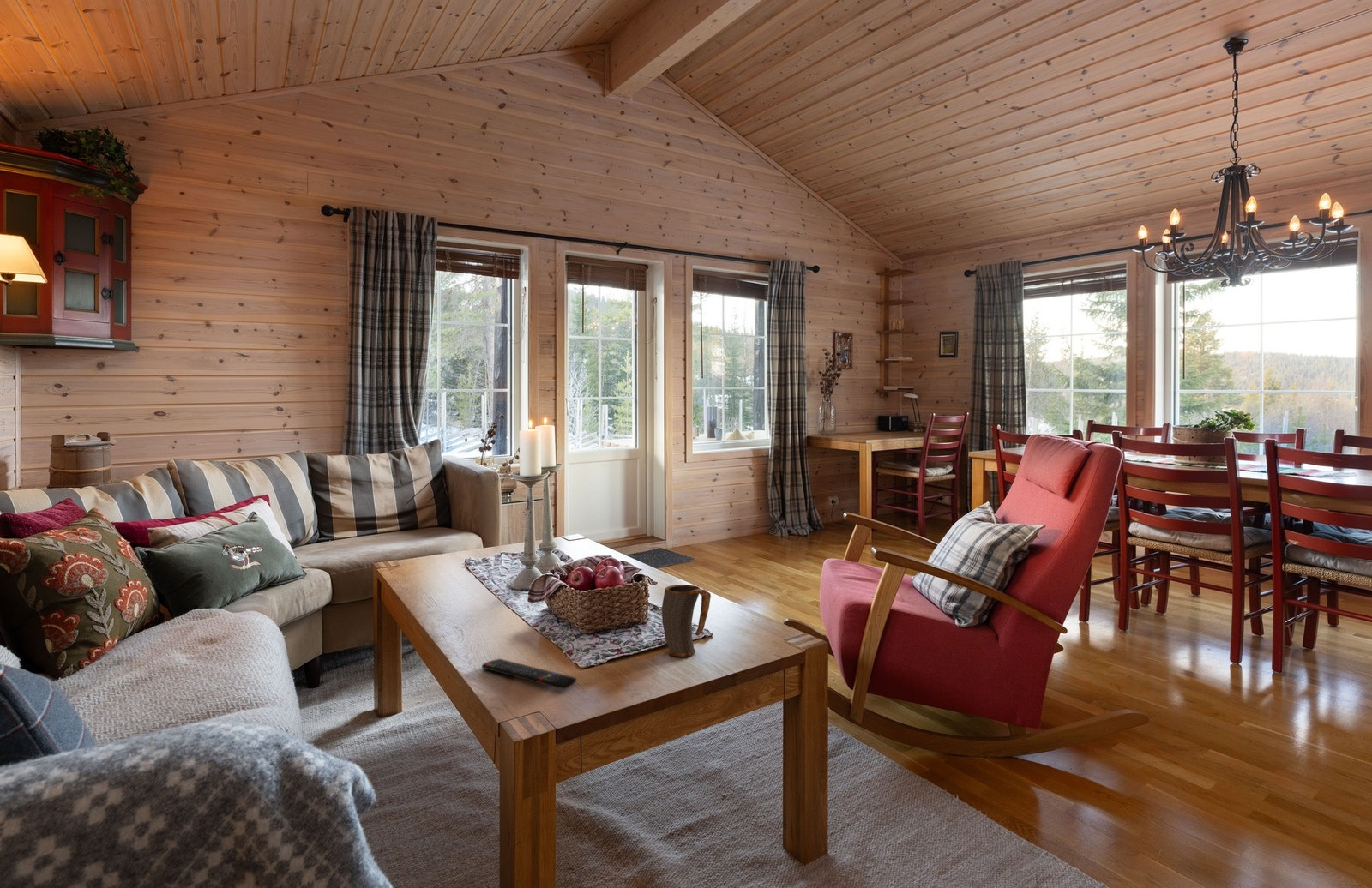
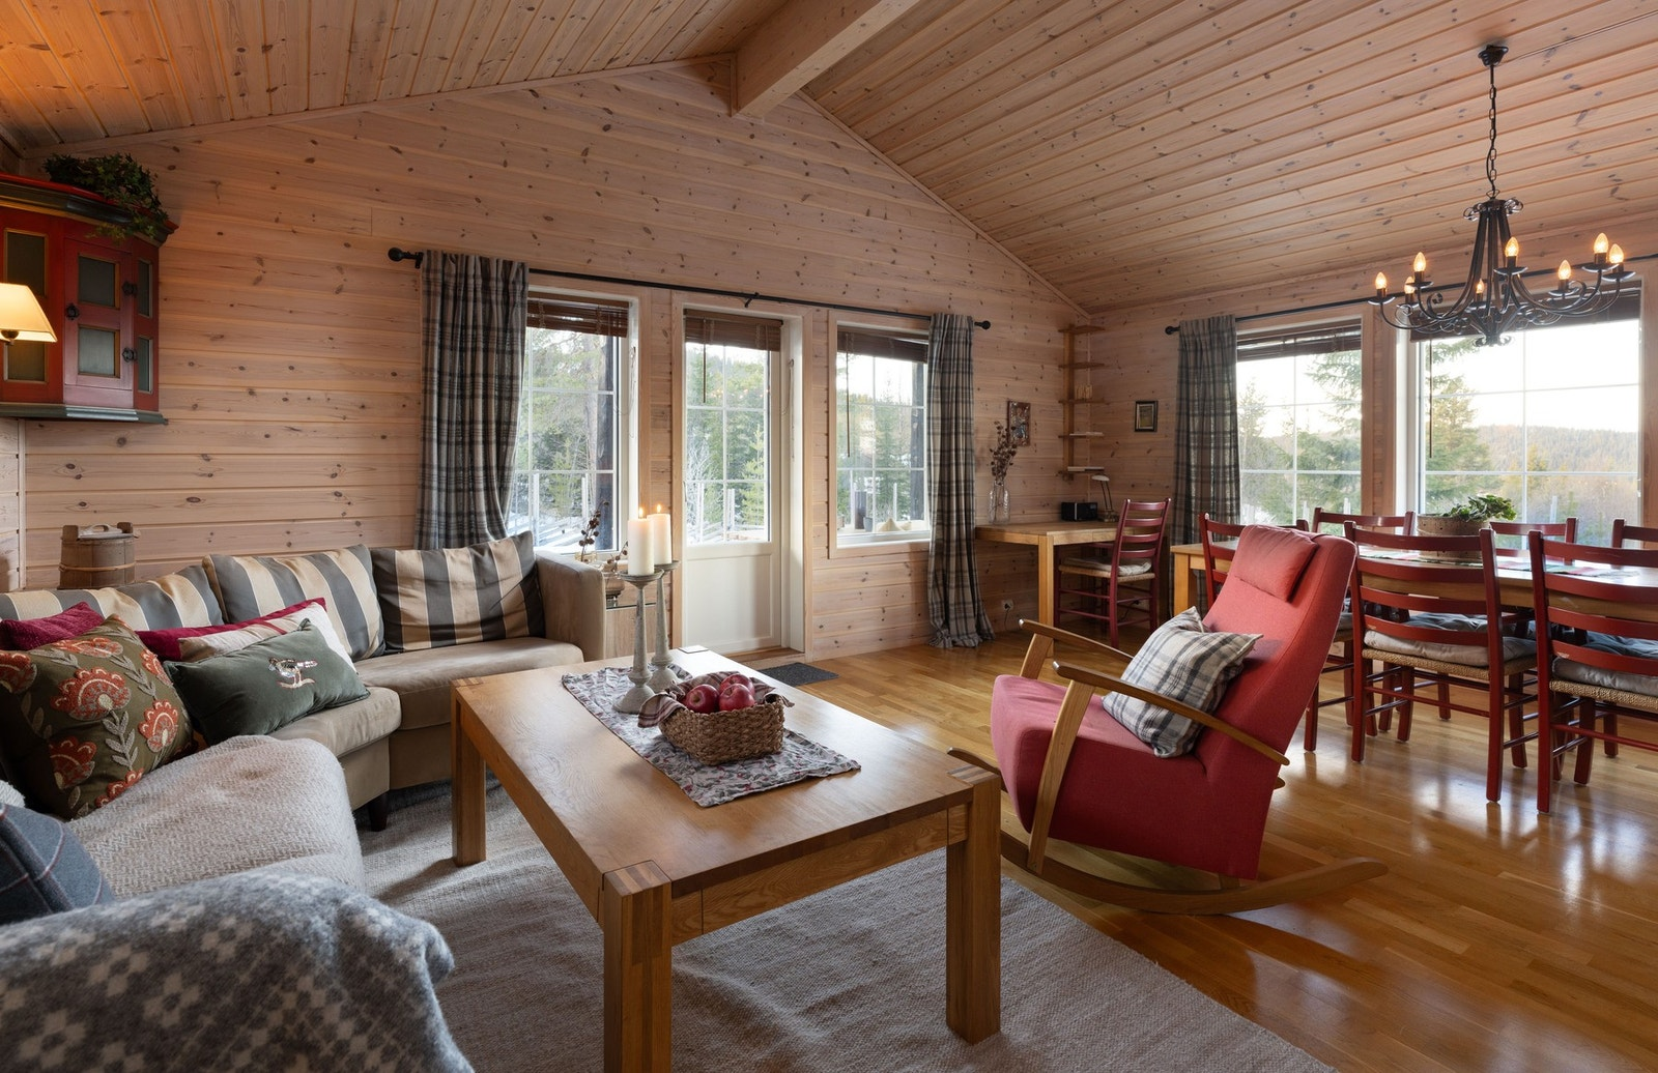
- remote control (527, 674)
- mug (686, 620)
